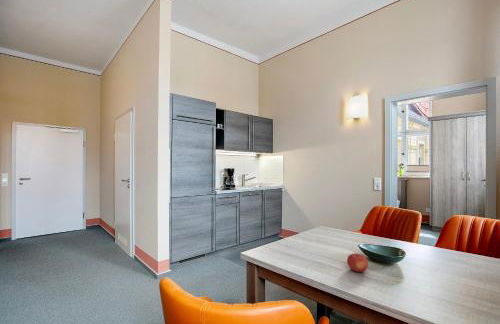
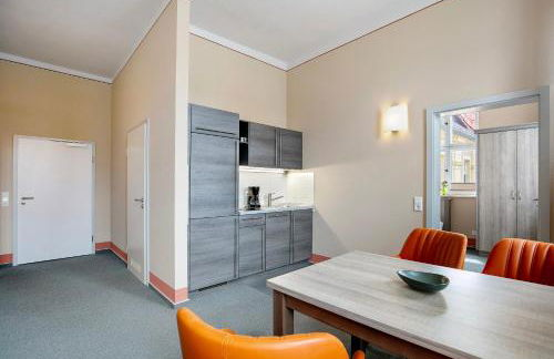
- fruit (357, 261)
